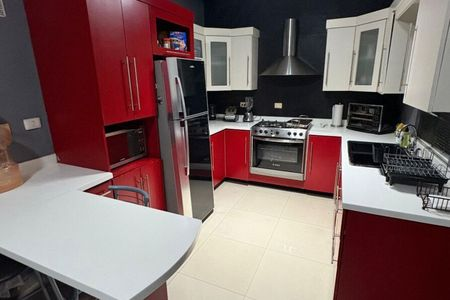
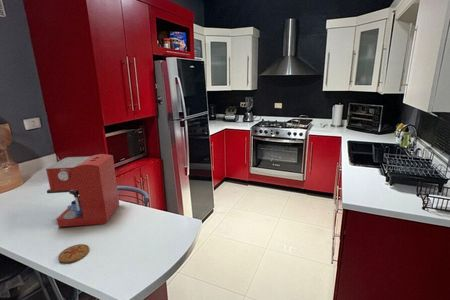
+ coffee maker (86, 188)
+ coaster (74, 253)
